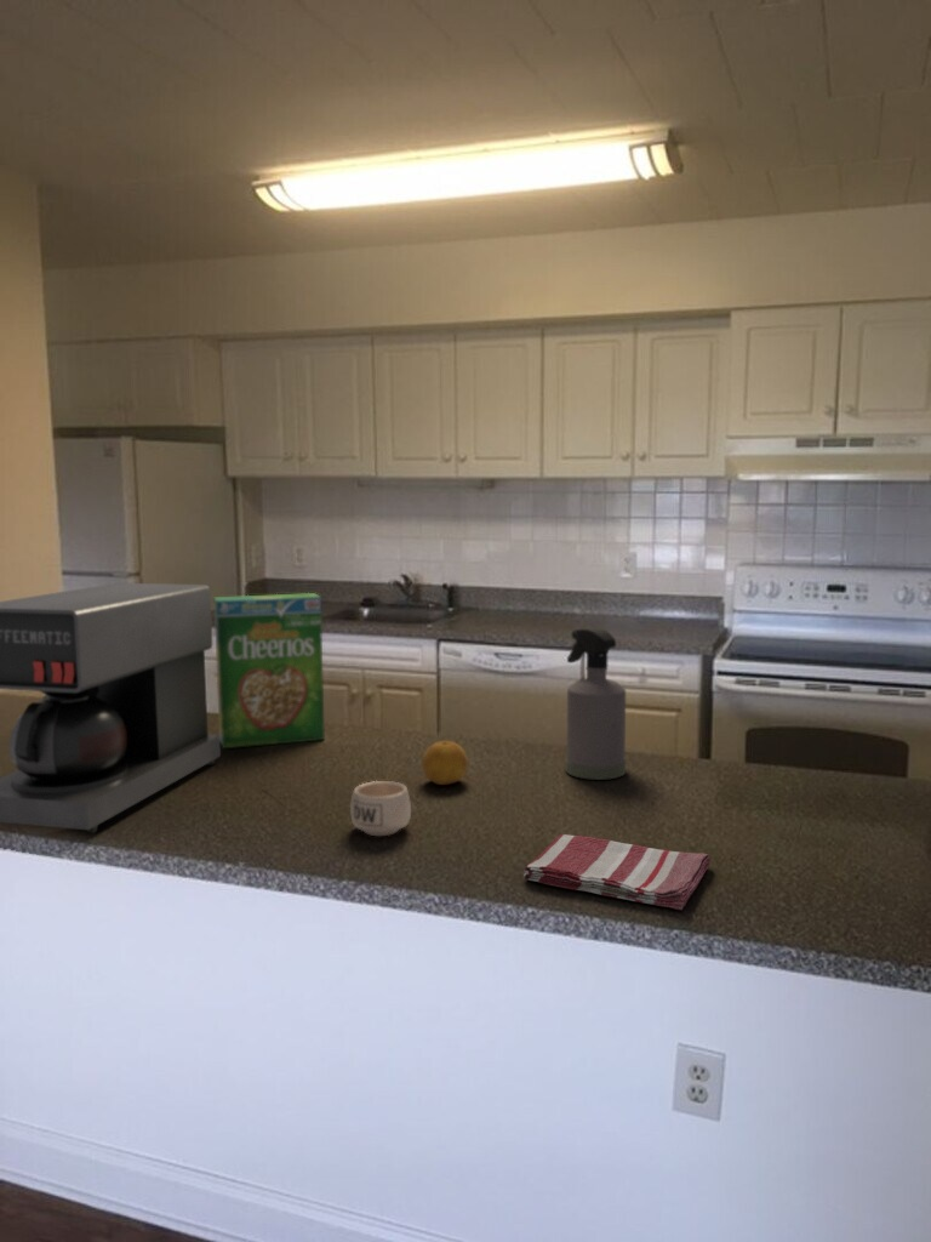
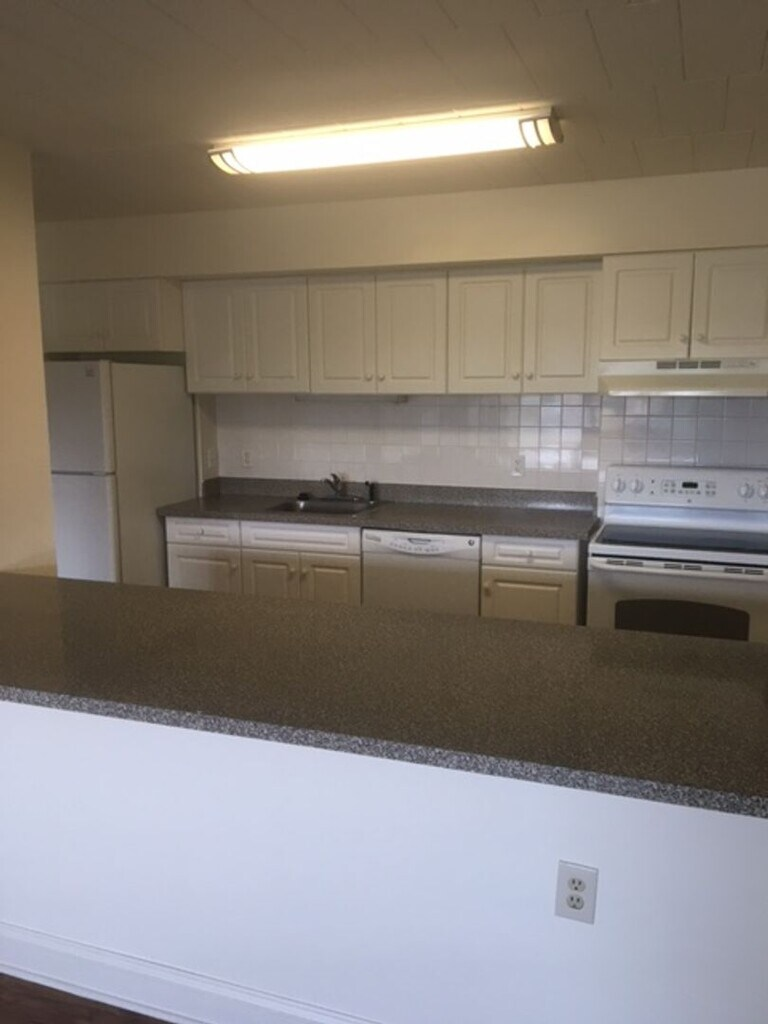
- cereal box (269, 668)
- dish towel (617, 865)
- mug (384, 807)
- fruit (445, 763)
- spray bottle (593, 699)
- coffee maker (101, 694)
